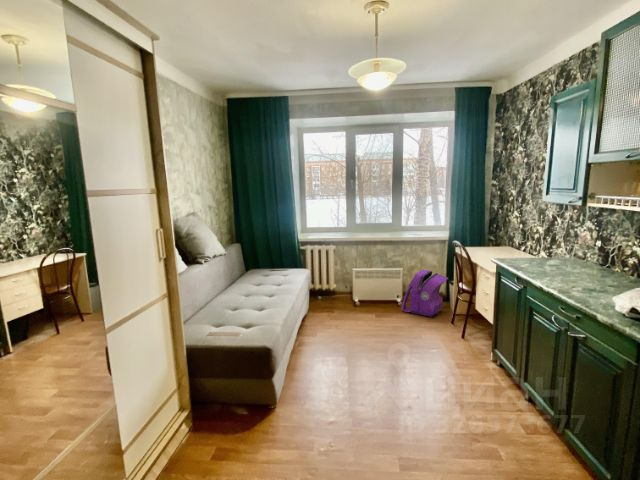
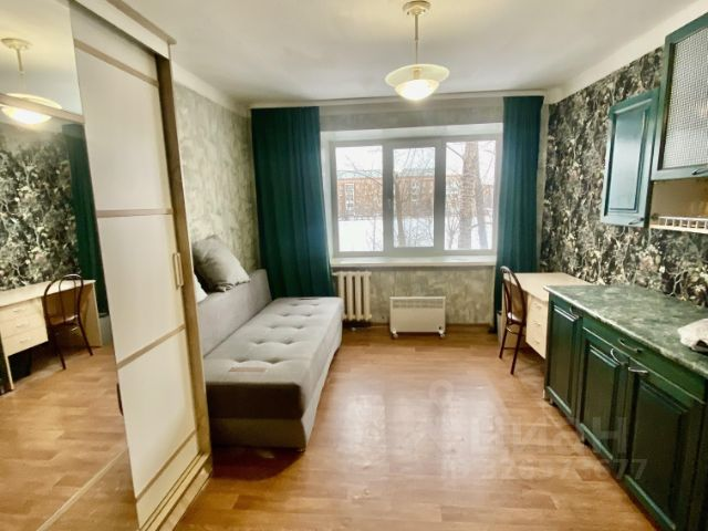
- backpack (425, 292)
